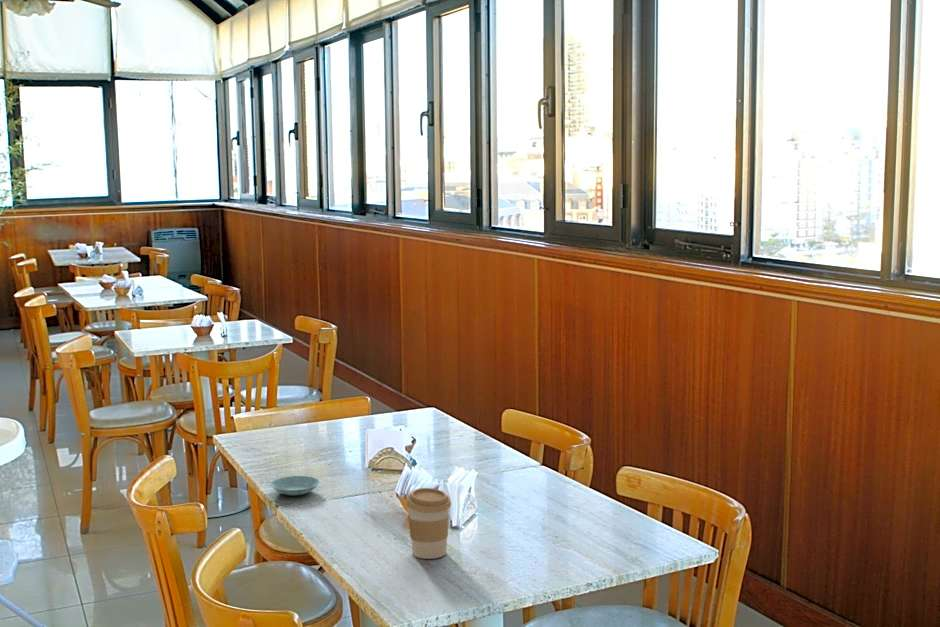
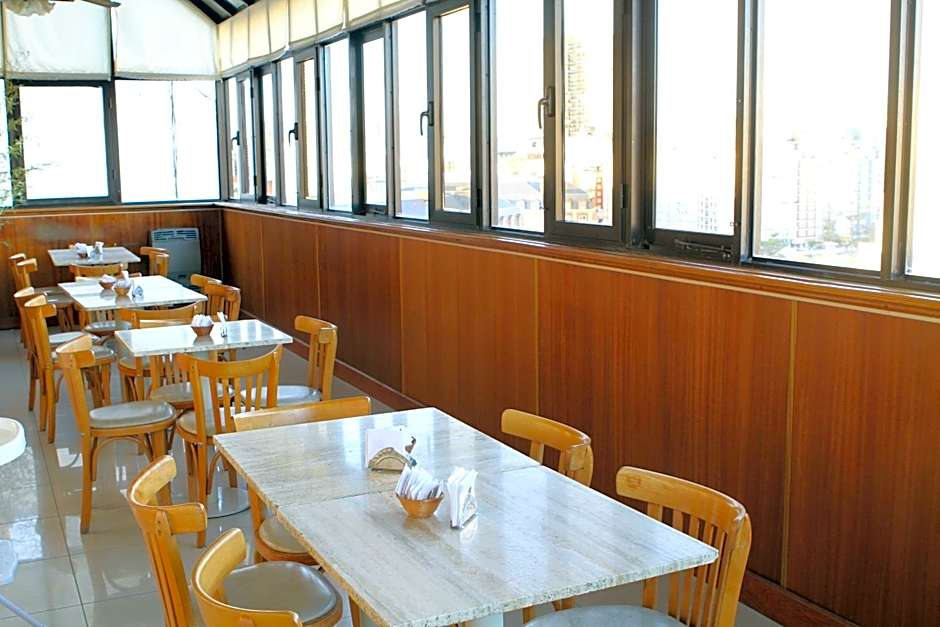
- coffee cup (428, 522)
- saucer (295, 487)
